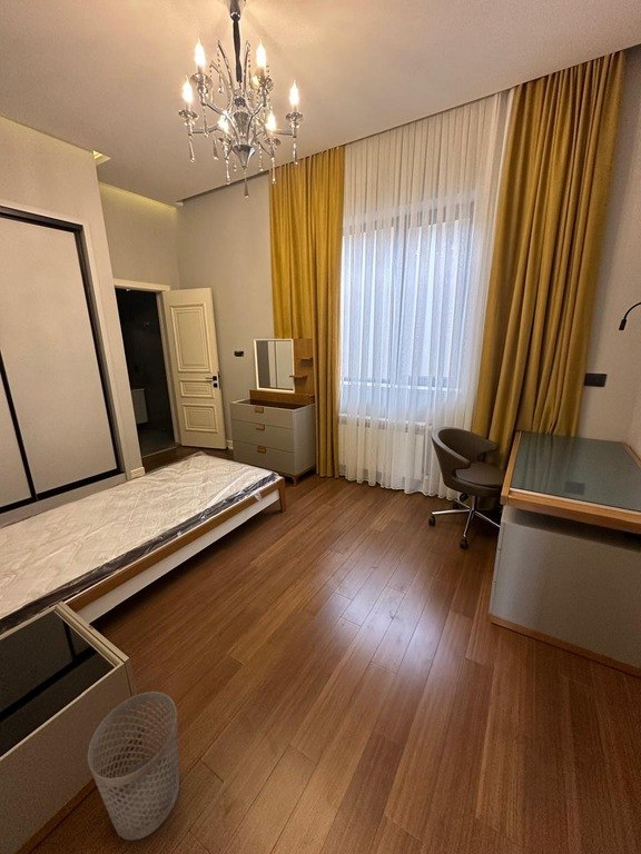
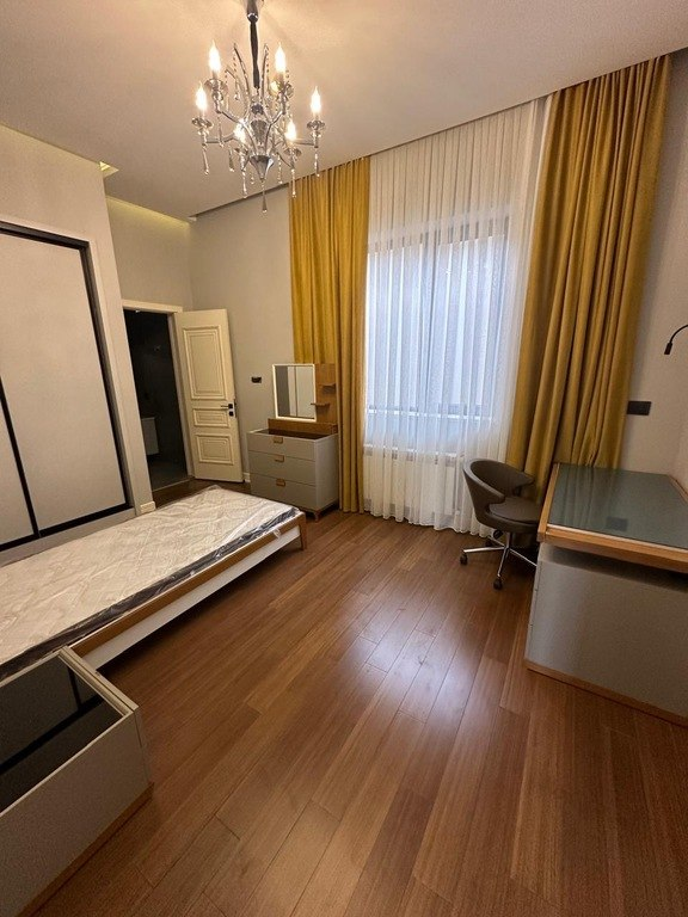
- wastebasket (140, 765)
